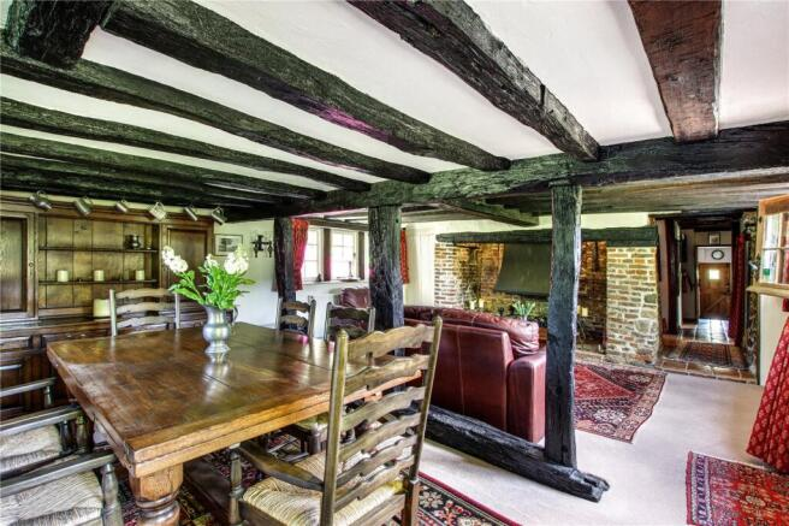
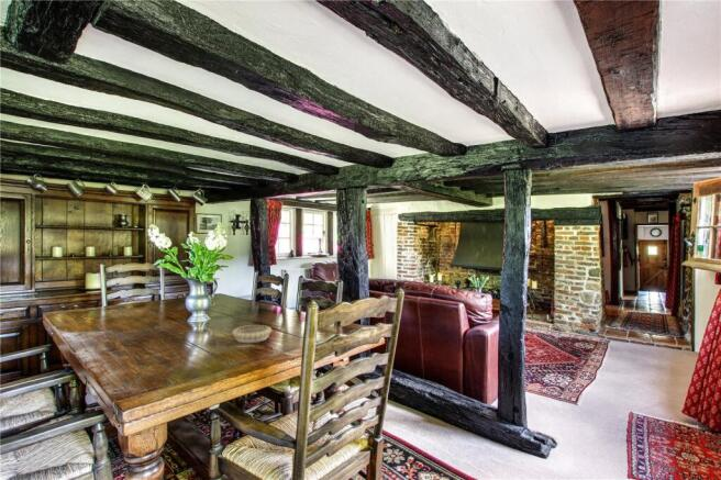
+ decorative bowl (252, 333)
